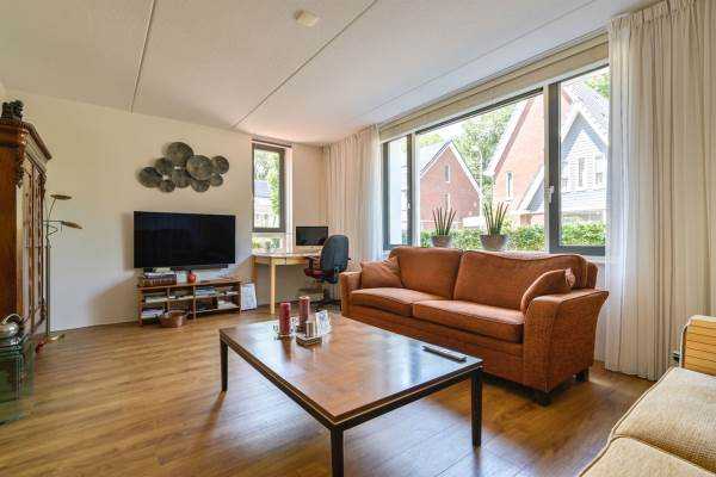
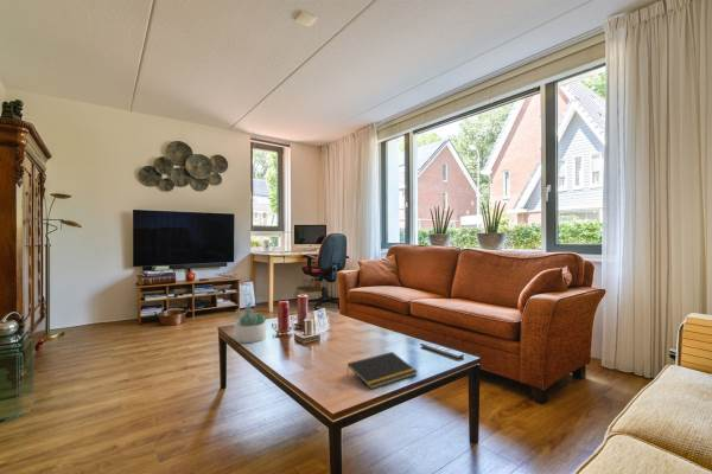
+ succulent plant (250, 319)
+ notepad (382, 369)
